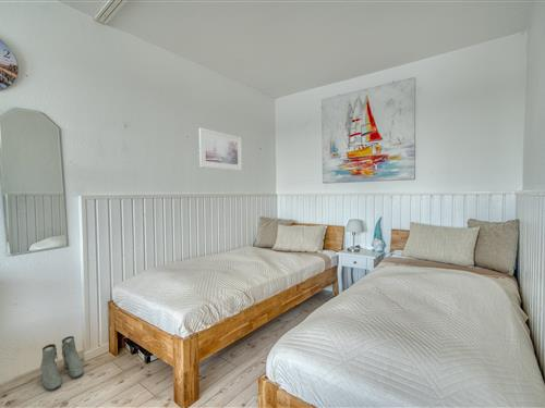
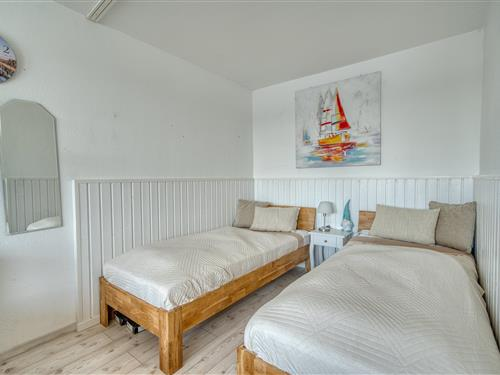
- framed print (221, 150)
- boots (63, 360)
